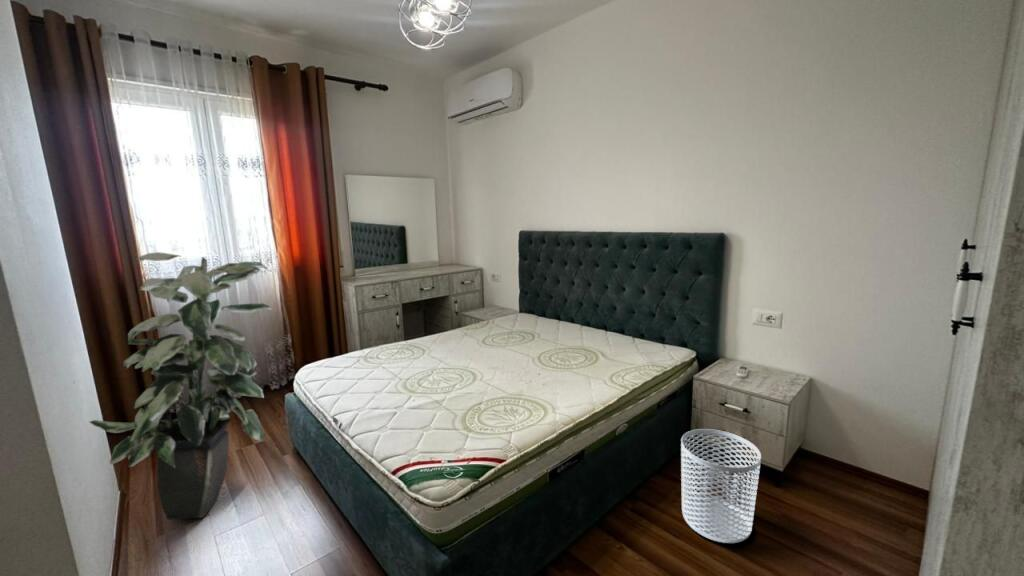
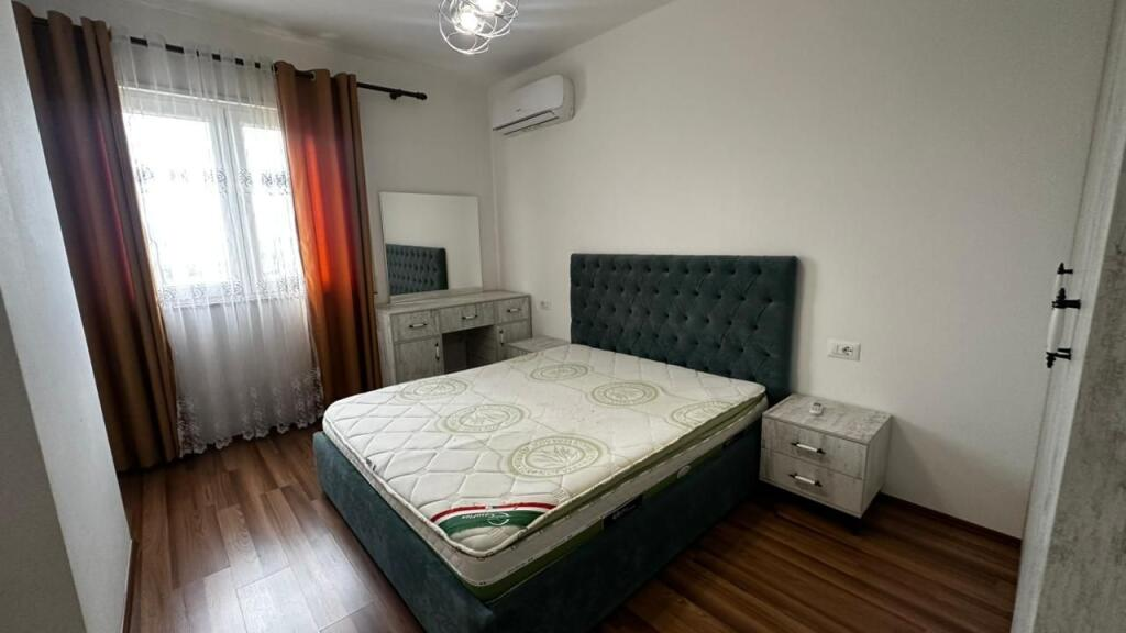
- waste bin (717, 484)
- indoor plant (195, 383)
